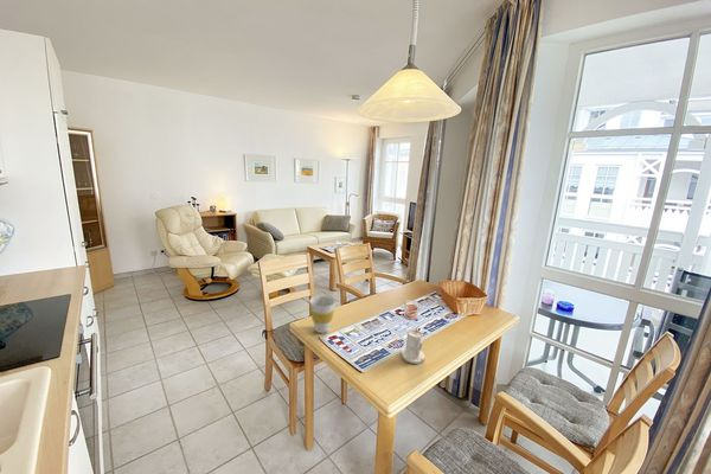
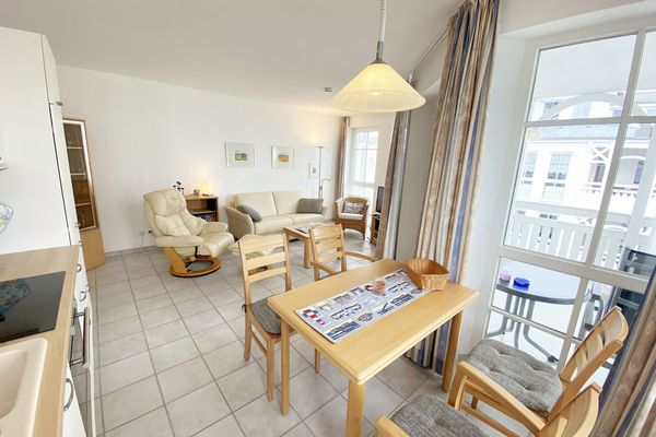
- candle (414, 342)
- cup (321, 315)
